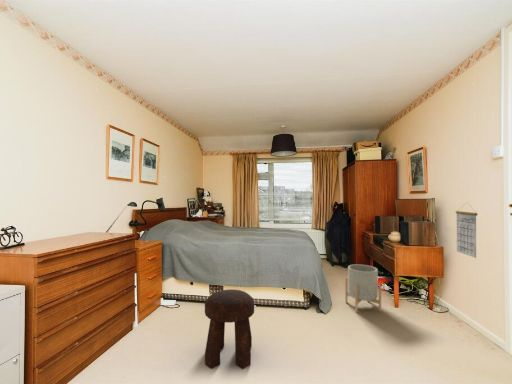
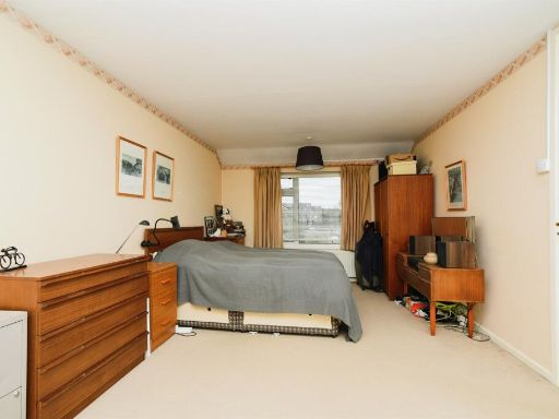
- stool (229, 322)
- planter (362, 287)
- calendar (466, 228)
